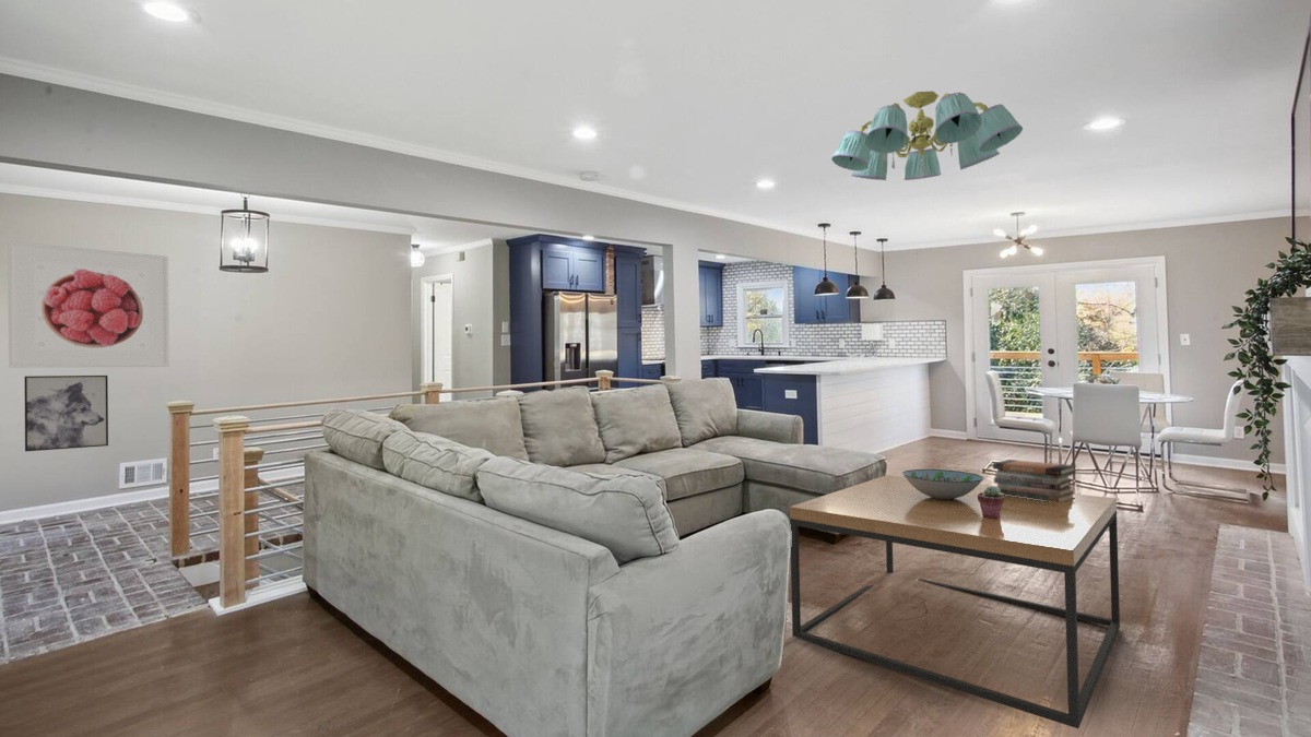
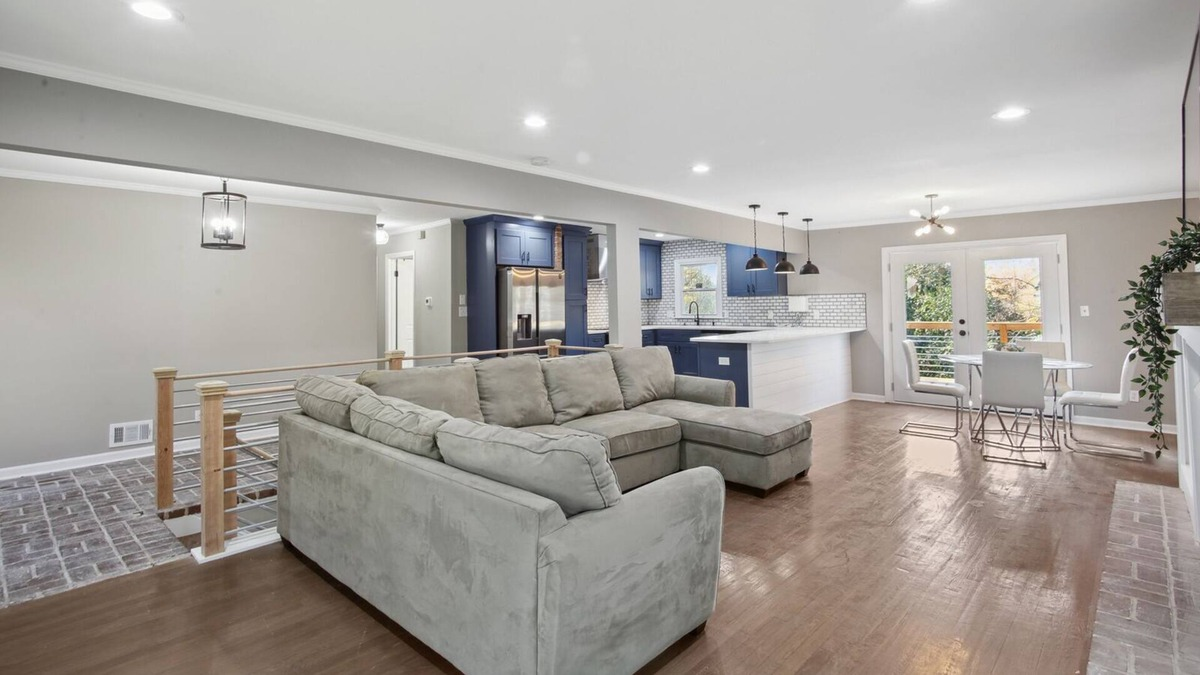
- decorative bowl (942, 485)
- wall art (68, 412)
- book stack (1032, 479)
- coffee table (958, 554)
- chandelier (921, 139)
- potted succulent (991, 500)
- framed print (93, 308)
